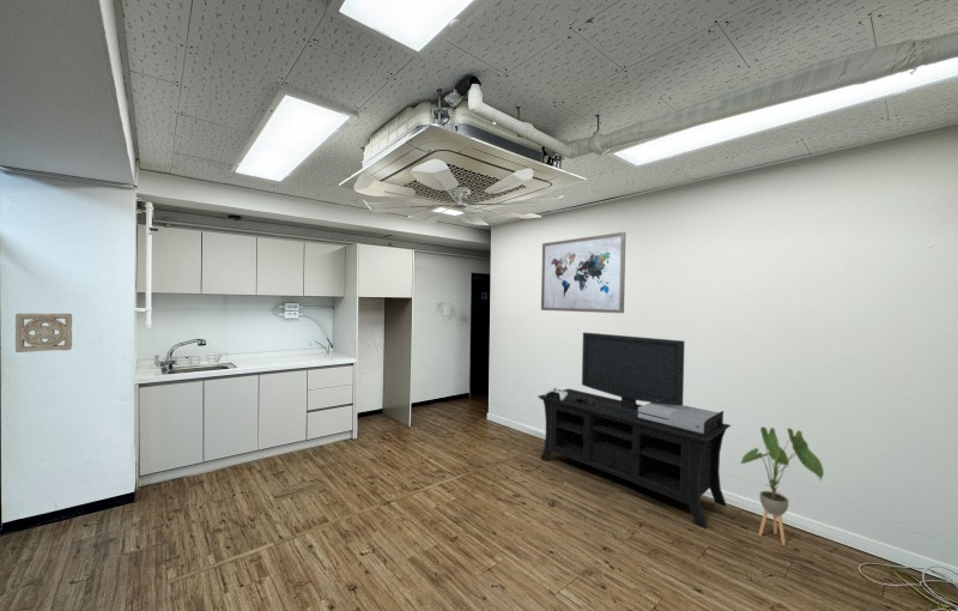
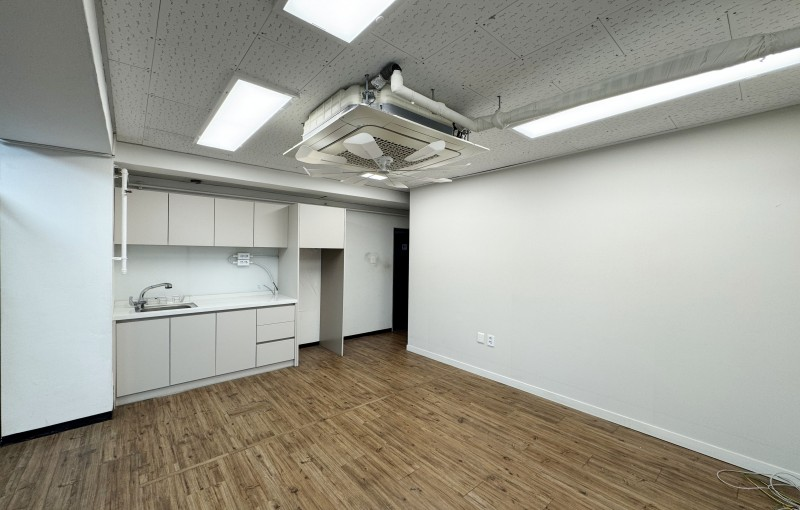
- media console (622, 407)
- wall ornament (43, 332)
- house plant (780, 483)
- wall art (578, 274)
